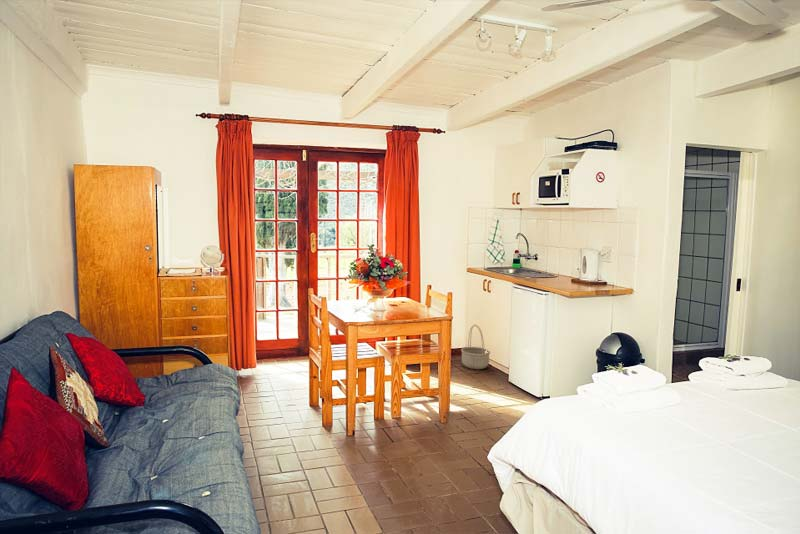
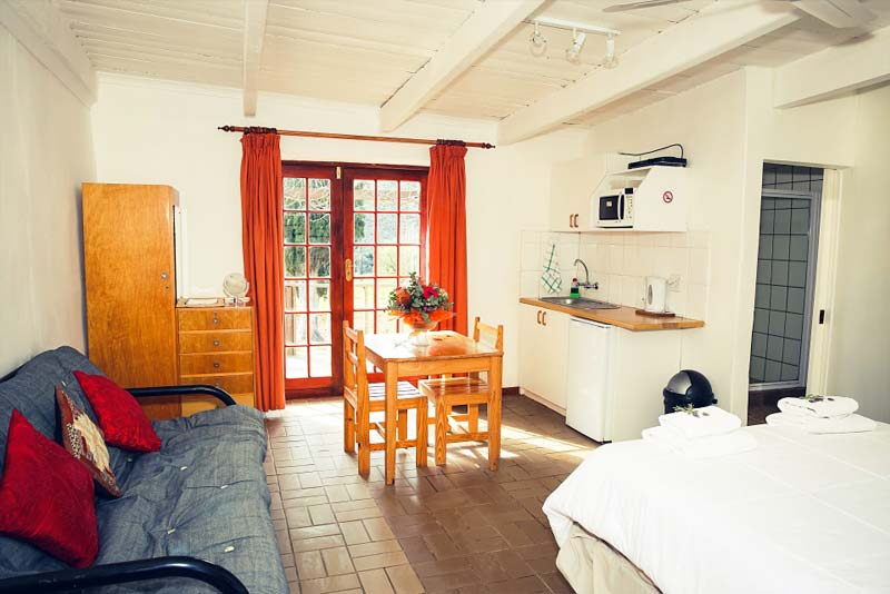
- basket (475, 347)
